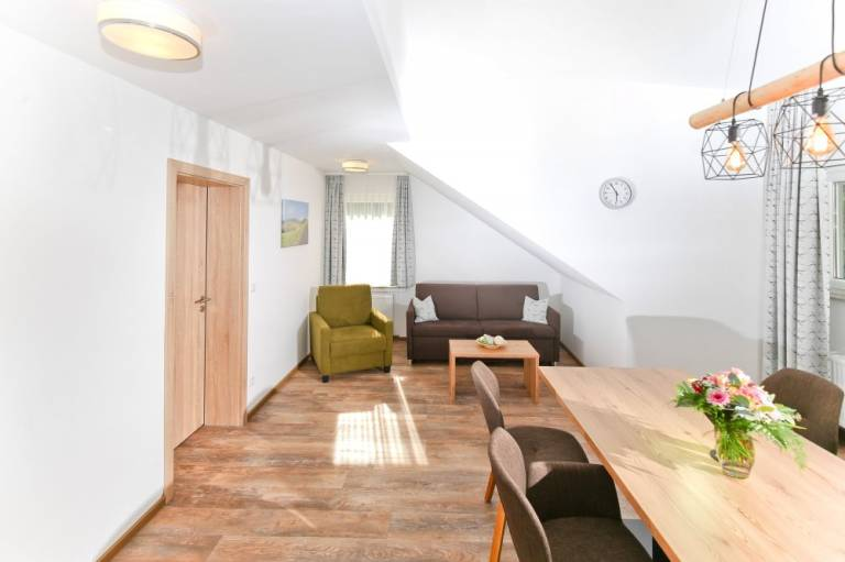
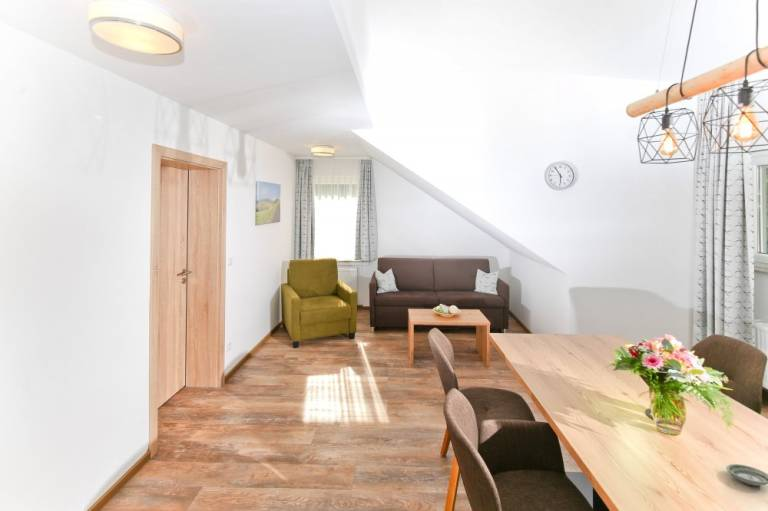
+ saucer (748, 476)
